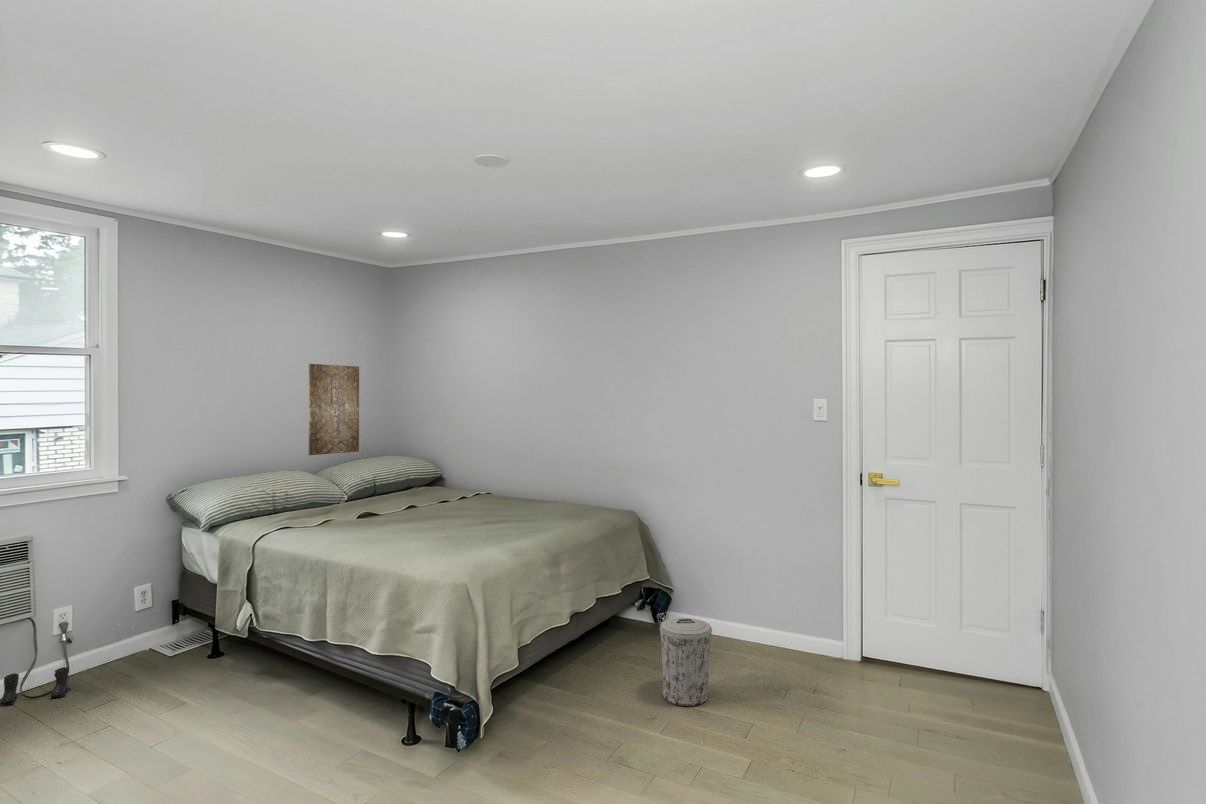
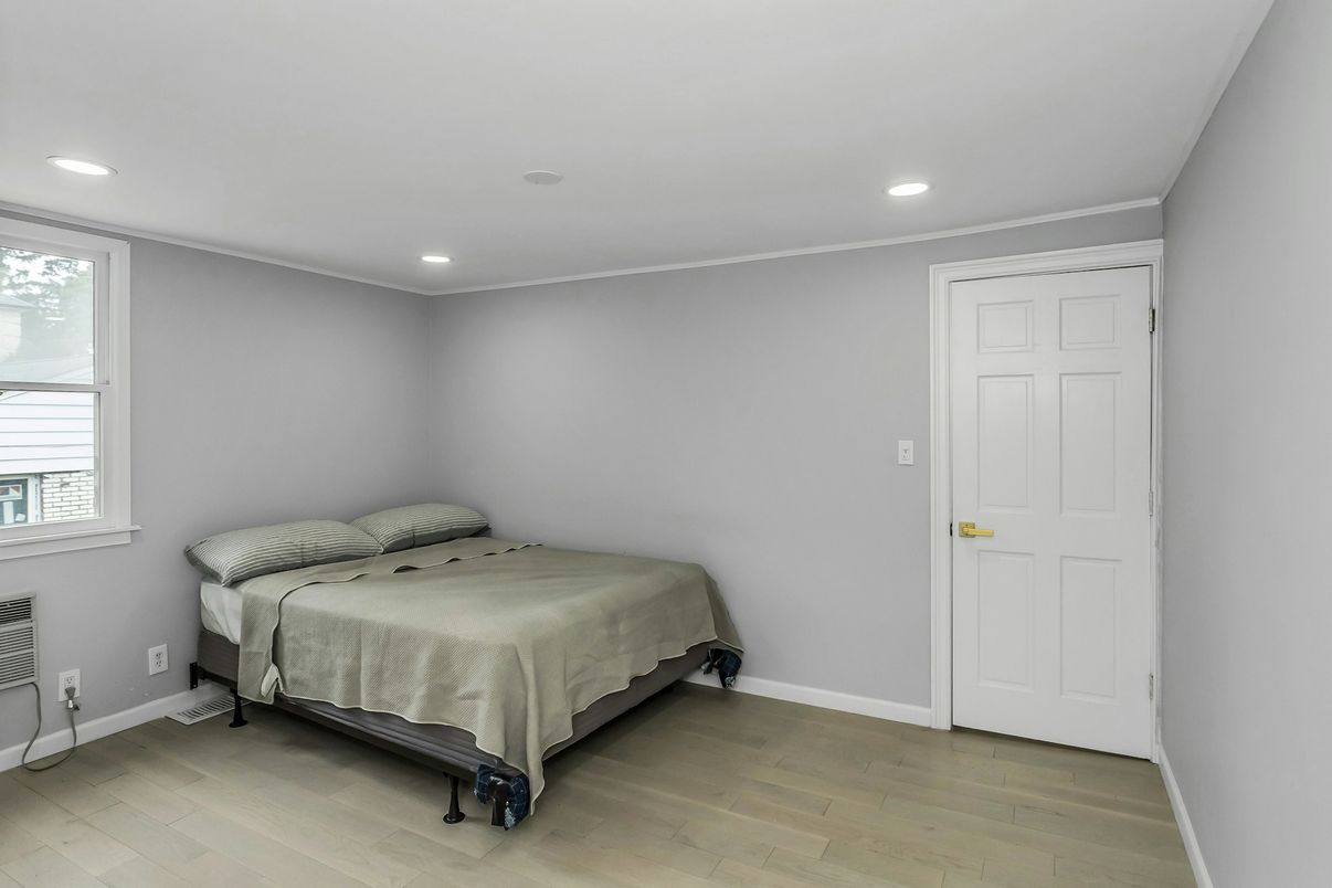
- wall art (334, 409)
- trash can (685, 657)
- boots (17, 684)
